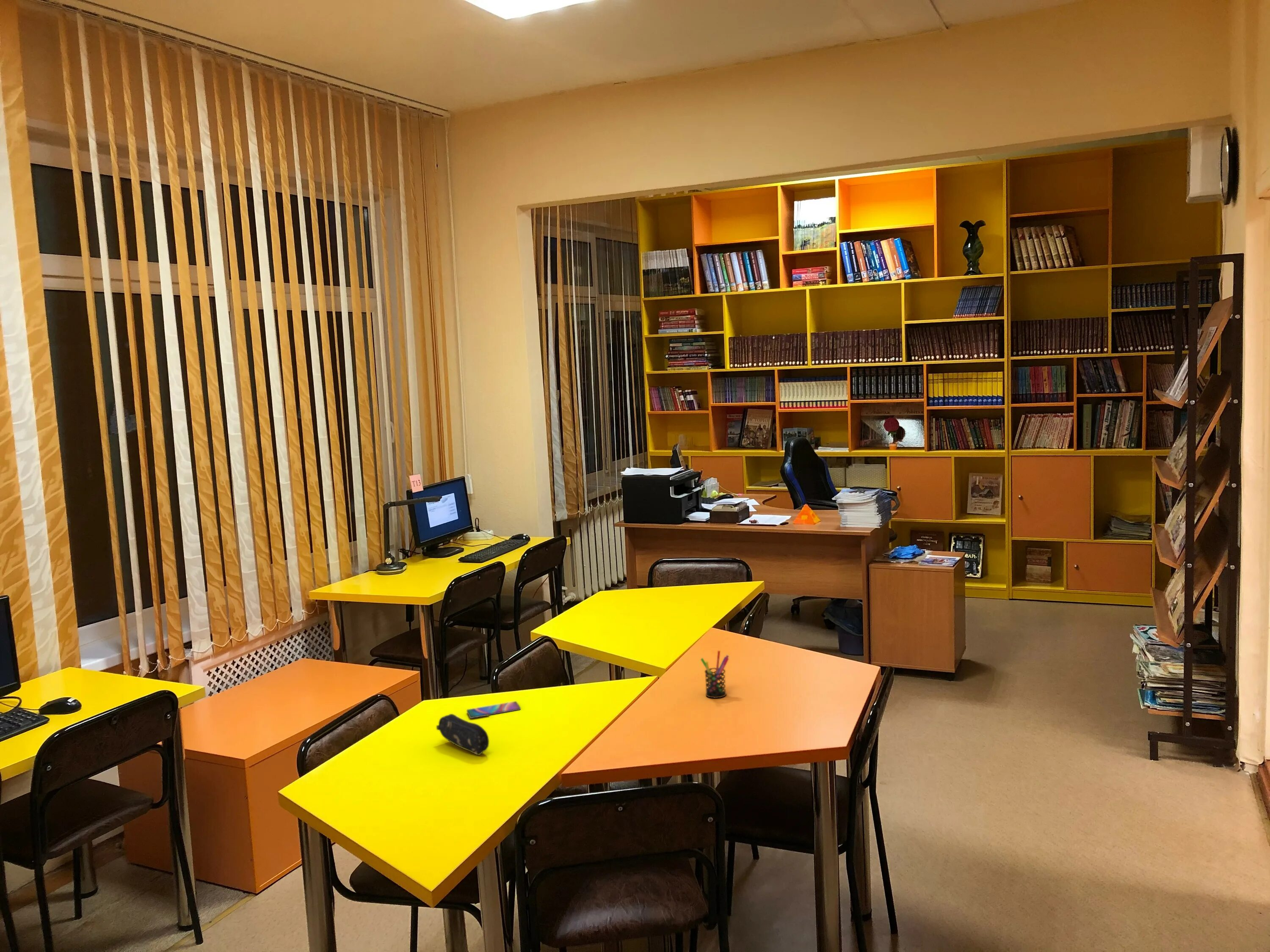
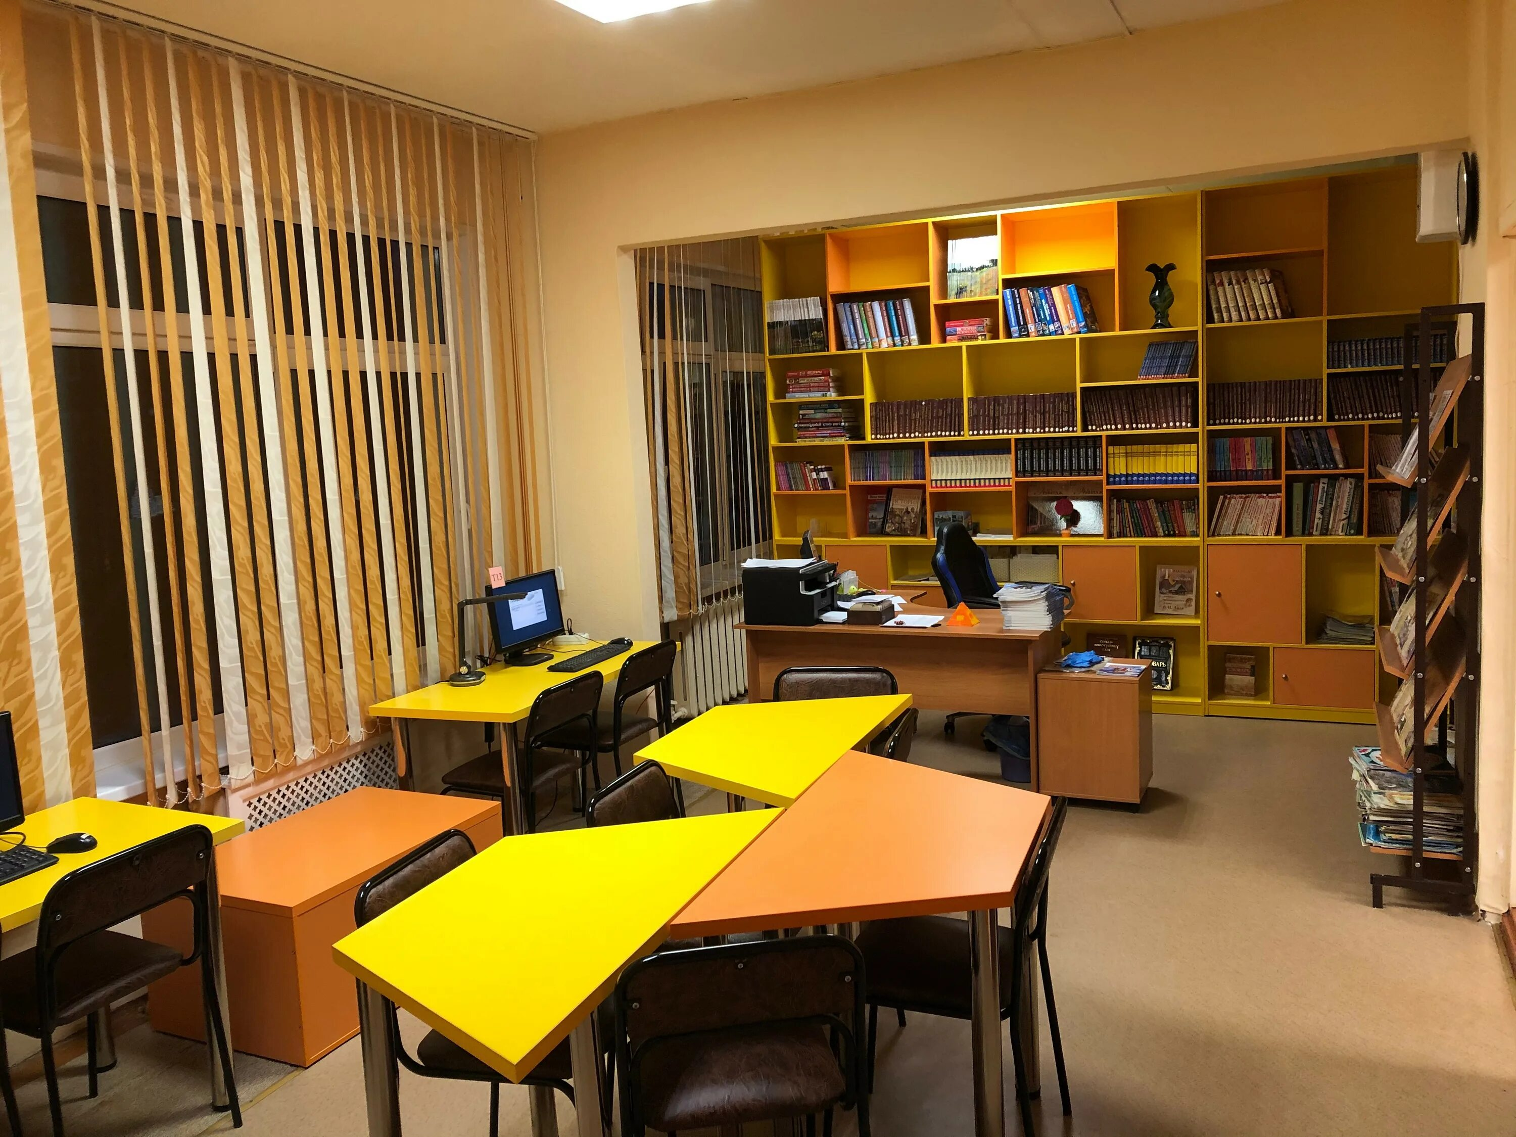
- pencil case (464, 734)
- smartphone (494, 710)
- pen holder (713, 673)
